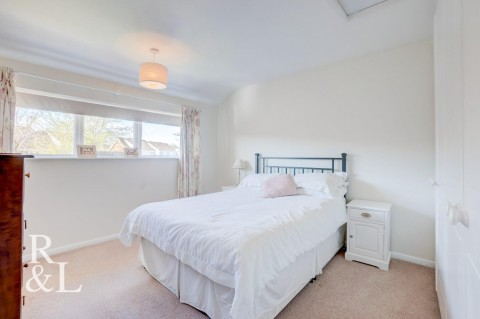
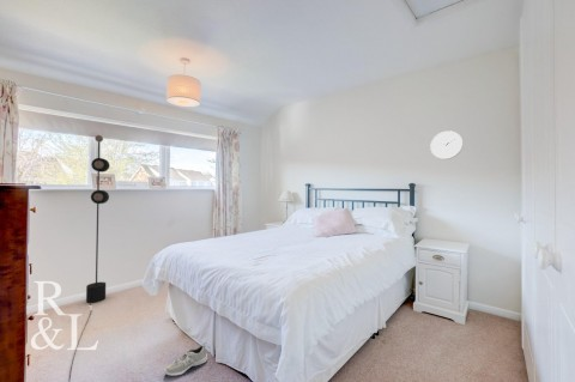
+ wall clock (446, 145)
+ sneaker (186, 358)
+ floor lamp (97, 224)
